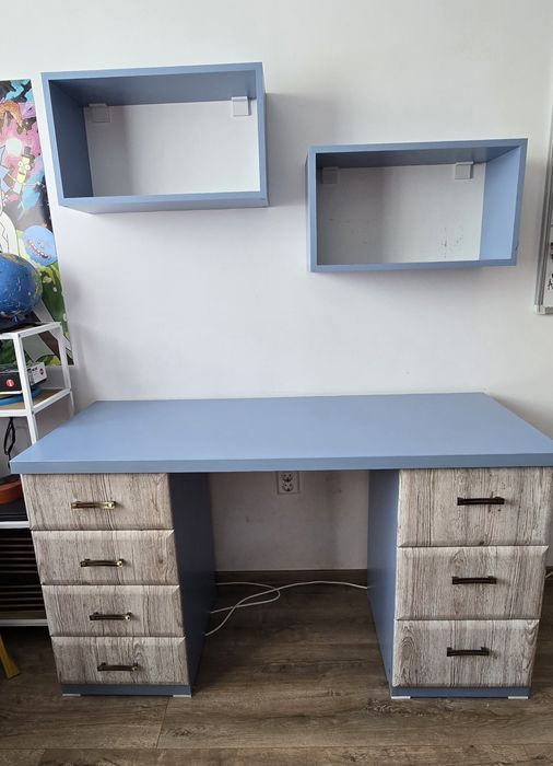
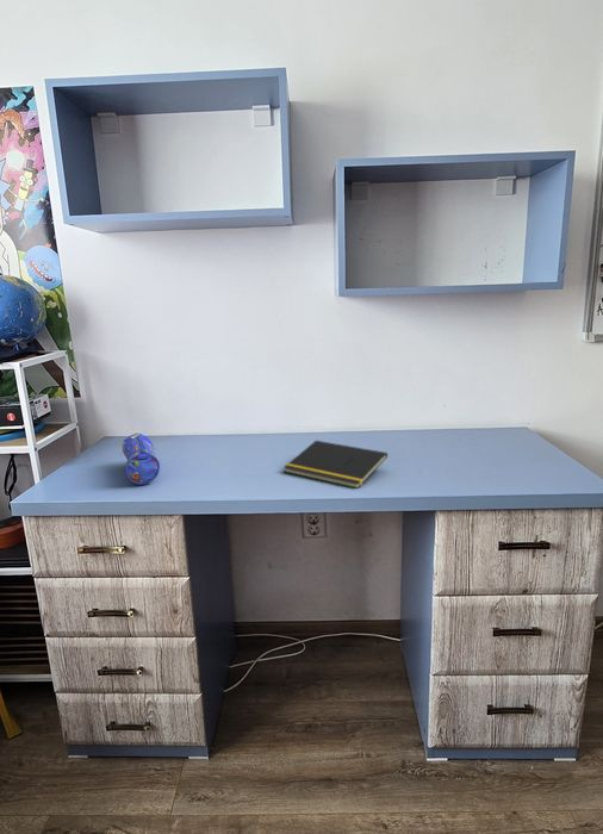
+ pencil case (139, 456)
+ notepad (335, 462)
